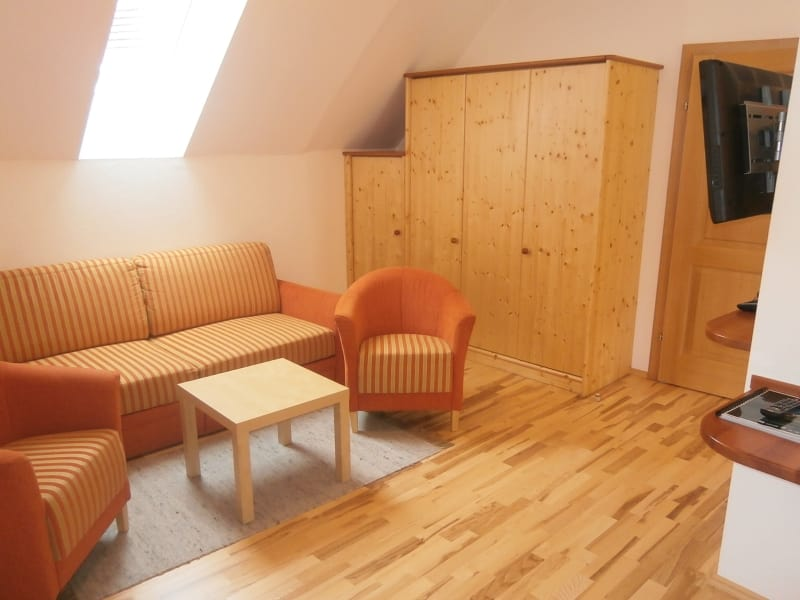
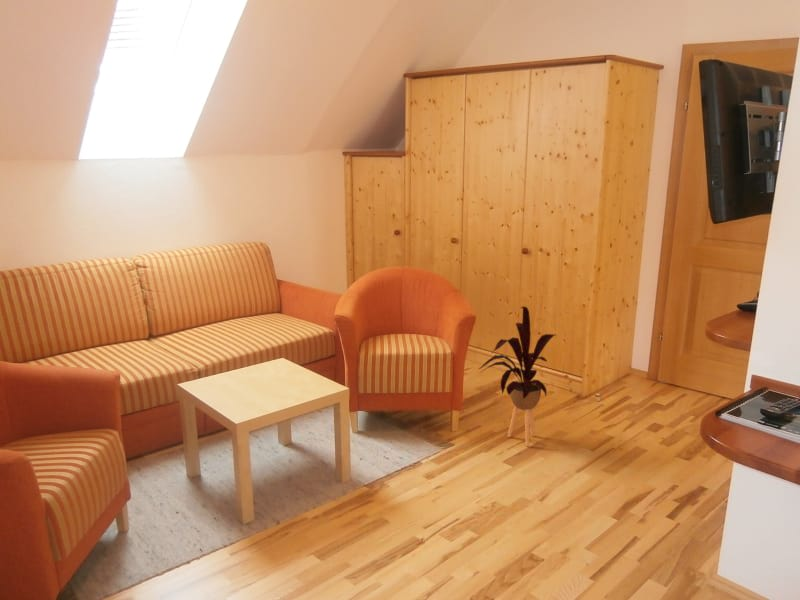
+ house plant (517, 371)
